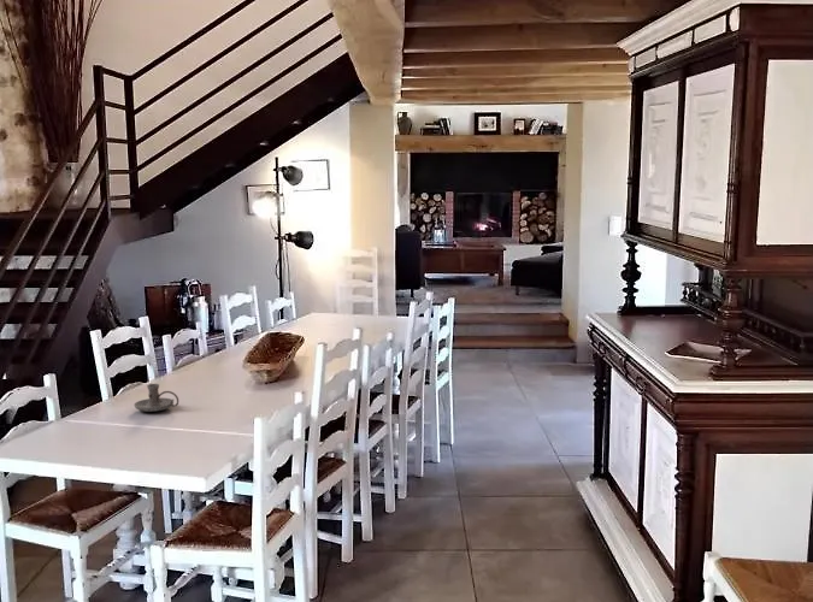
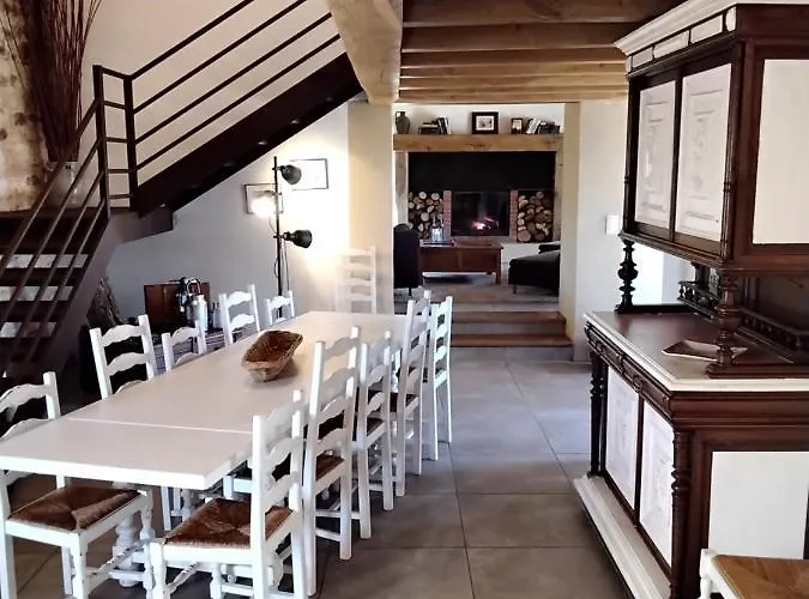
- candle holder (157, 397)
